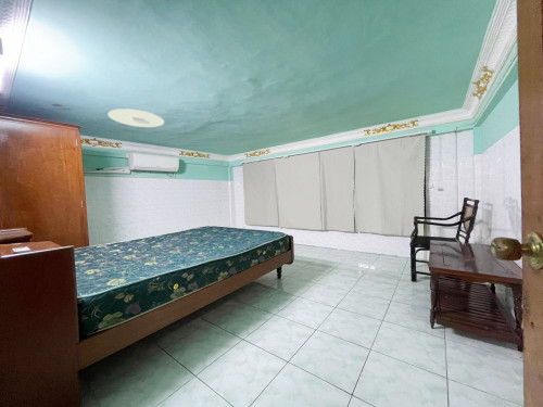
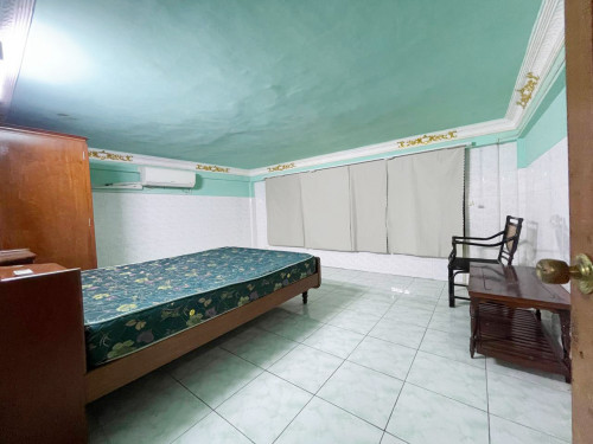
- ceiling light (137, 116)
